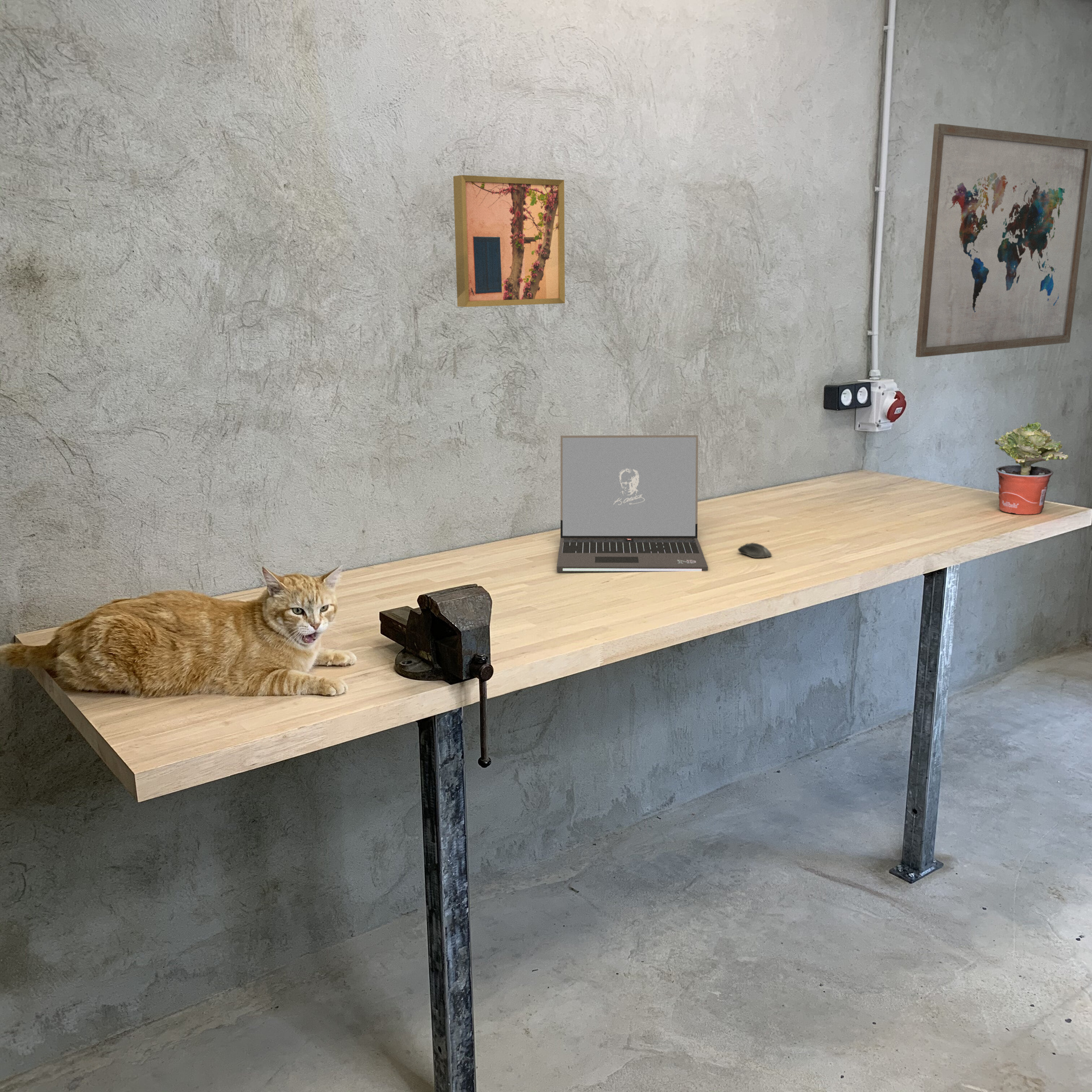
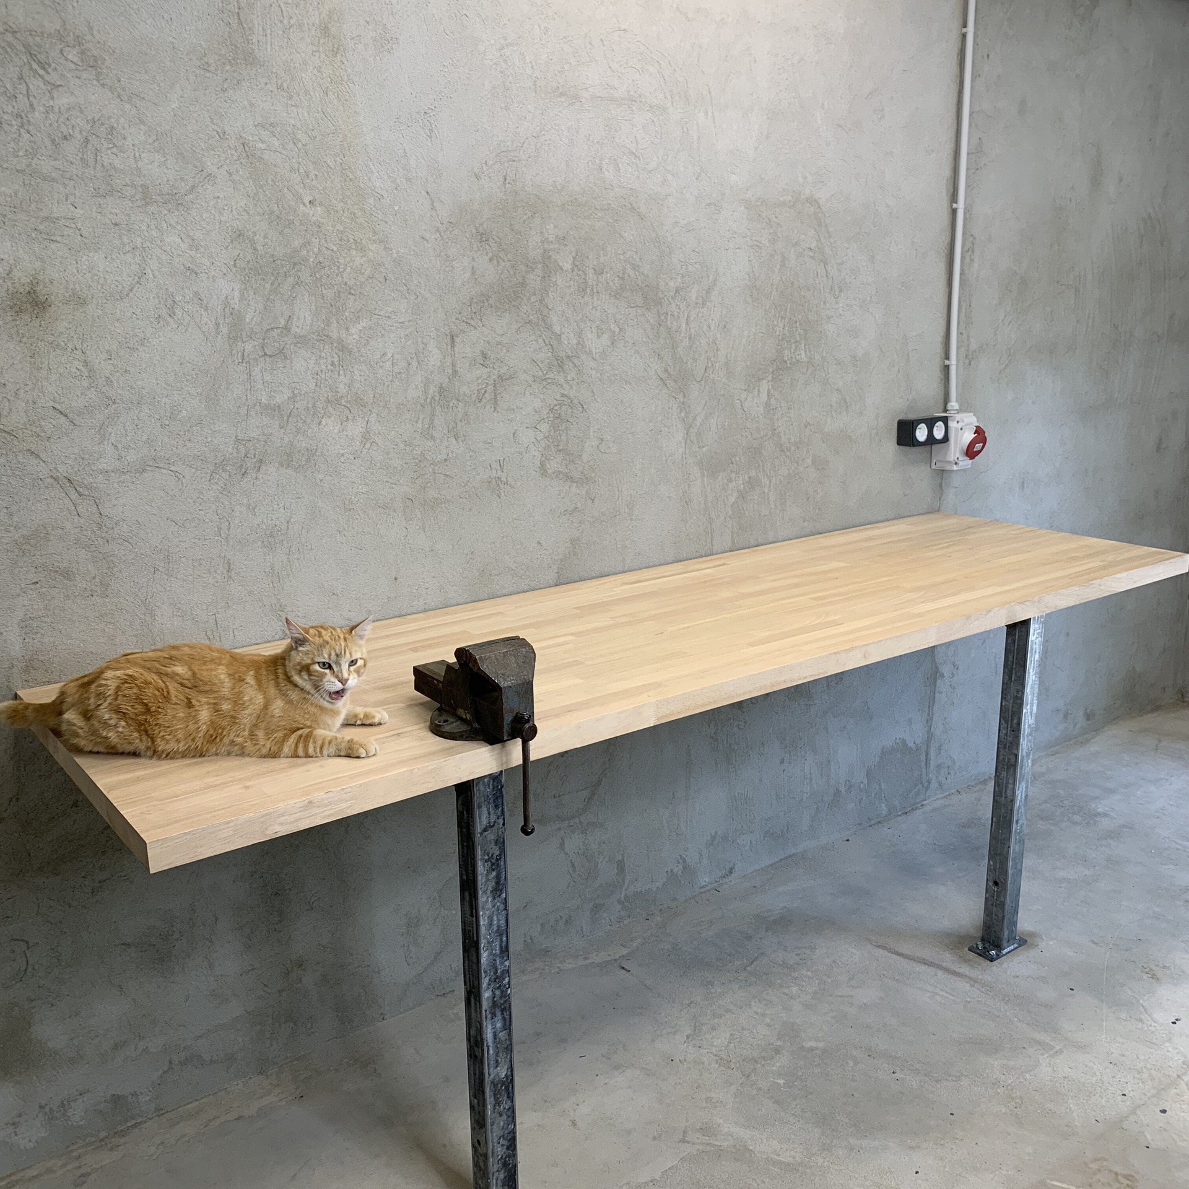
- computer mouse (755, 549)
- wall art (511, 242)
- wall art (1008, 244)
- potted plant (1029, 468)
- laptop (630, 500)
